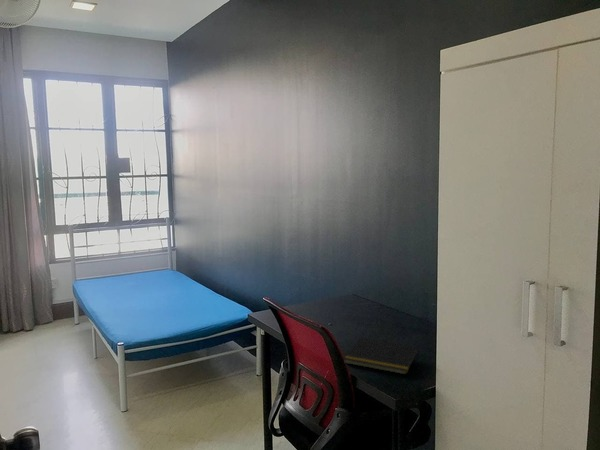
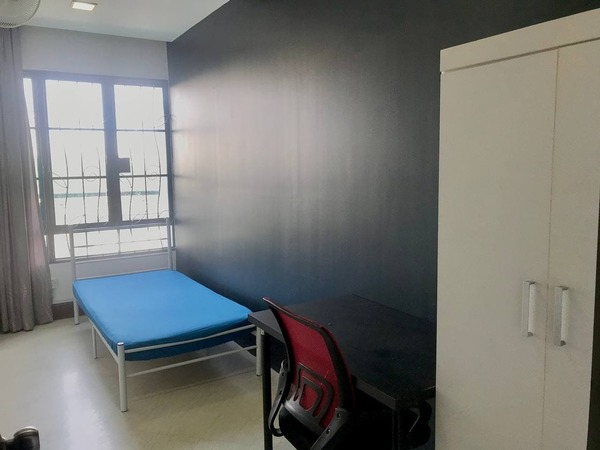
- notepad (381, 354)
